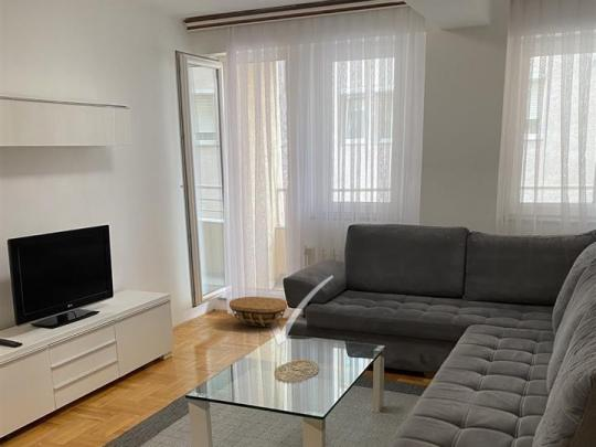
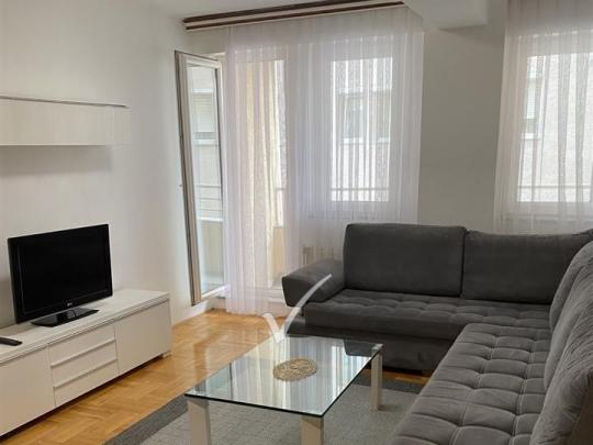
- basket (258, 313)
